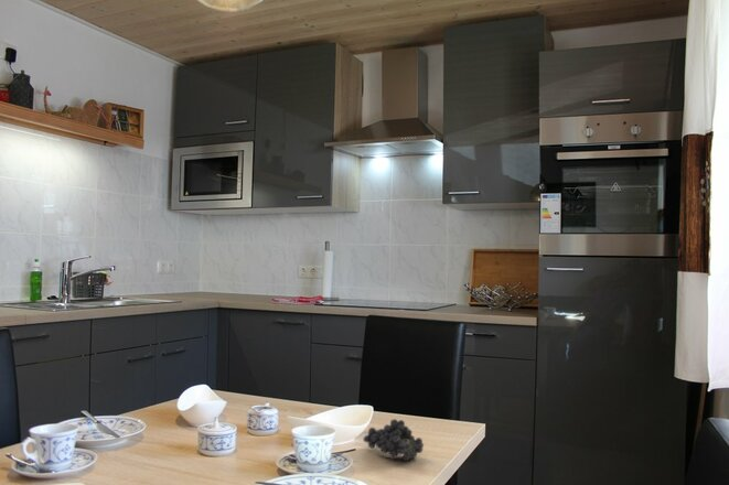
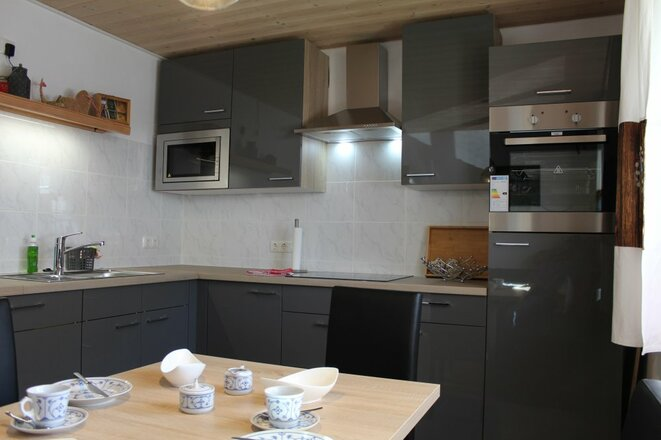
- fruit (389, 435)
